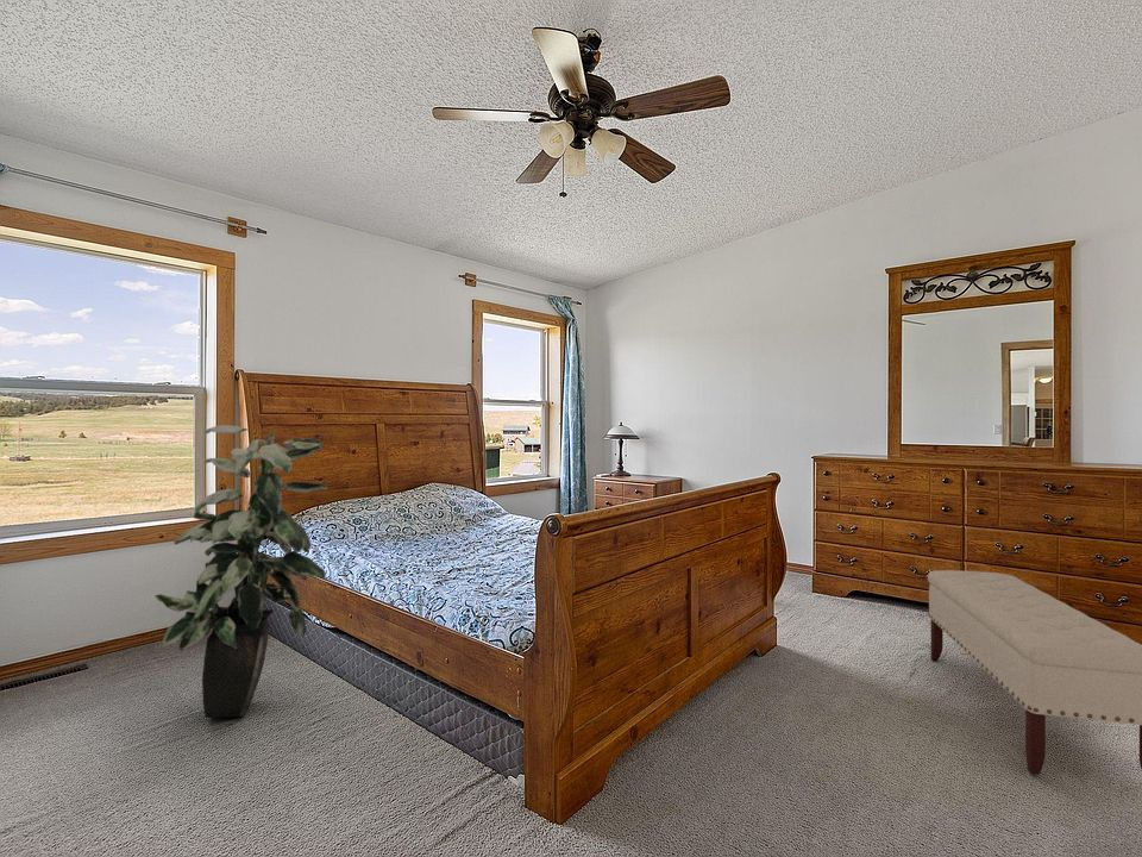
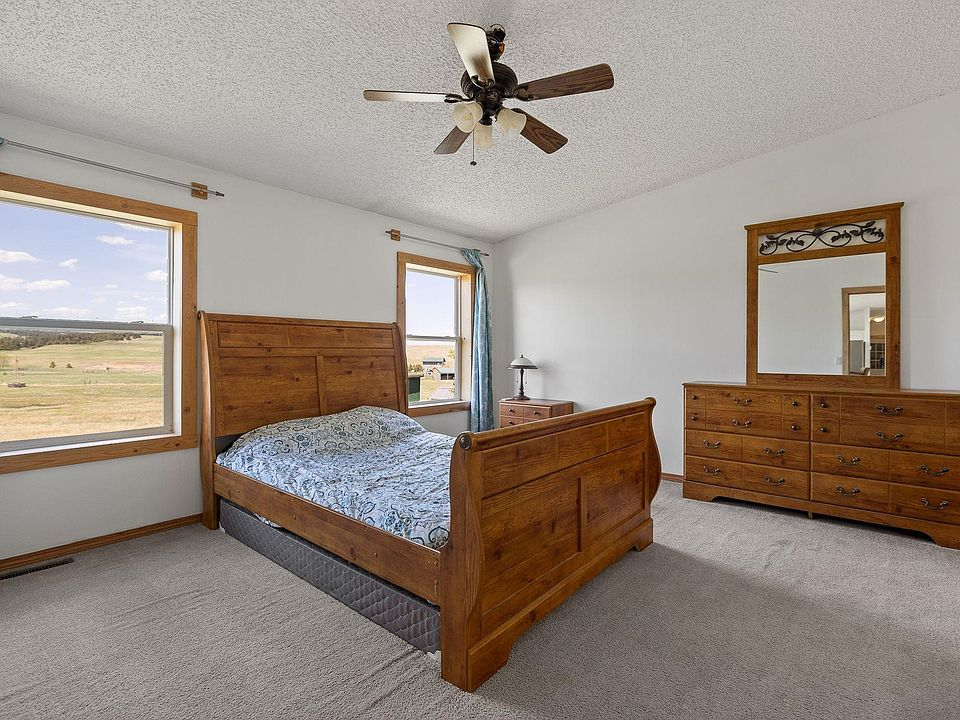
- bench (1021, 656)
- indoor plant (246, 565)
